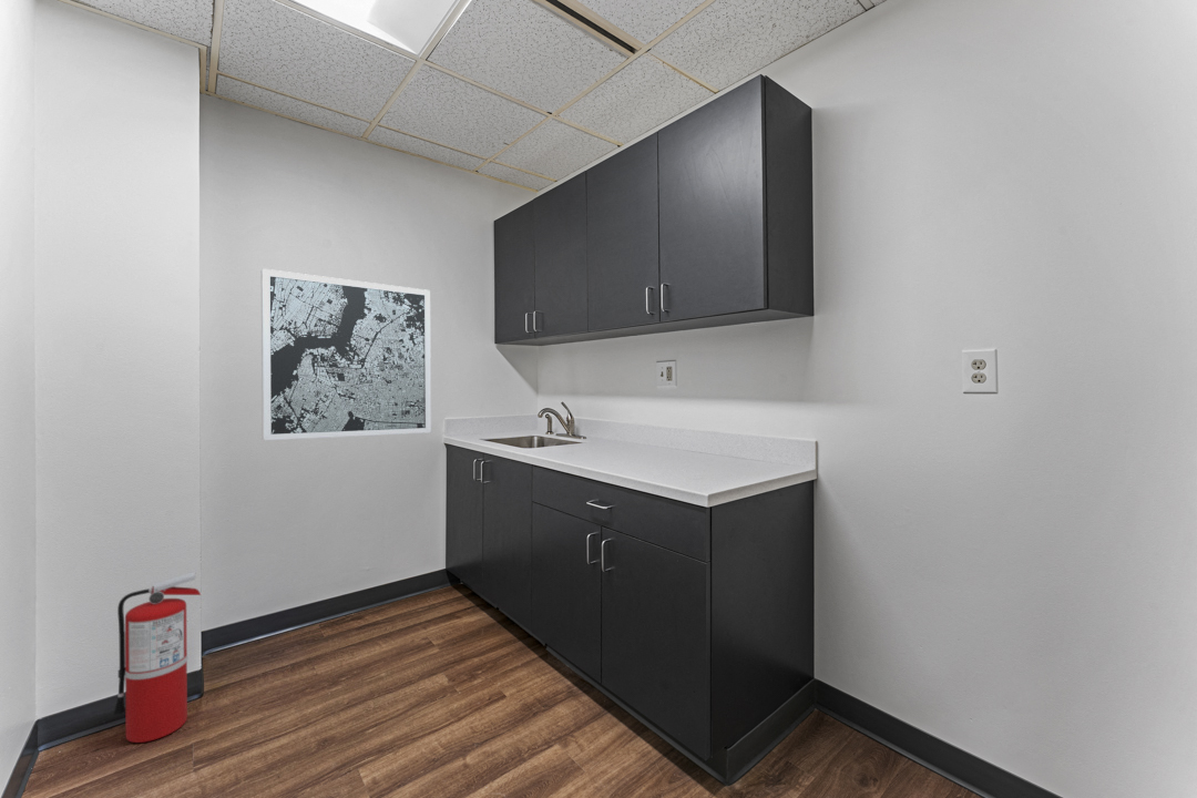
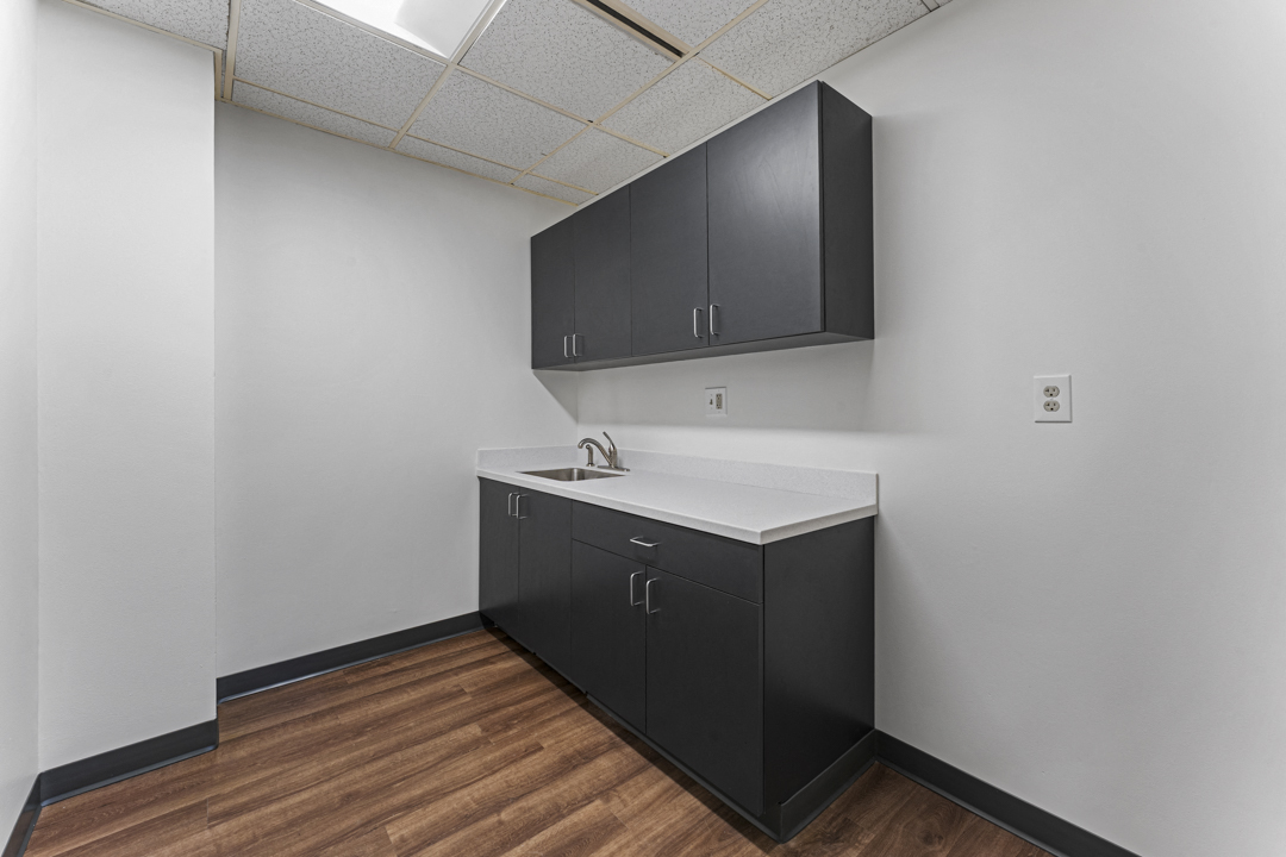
- wall art (352, 358)
- fire extinguisher (158, 653)
